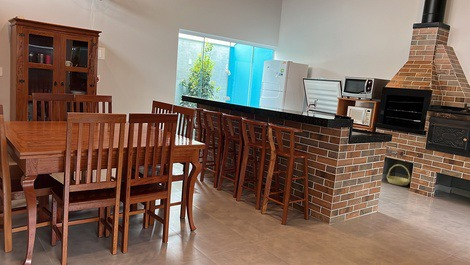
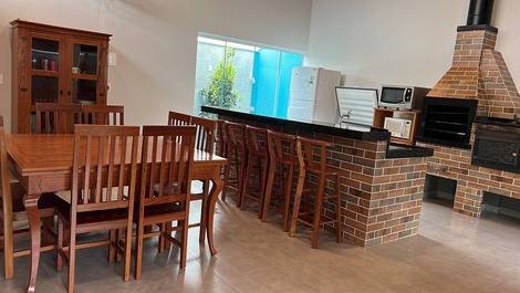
- basket (399, 177)
